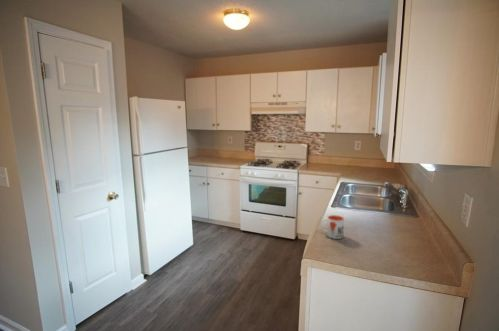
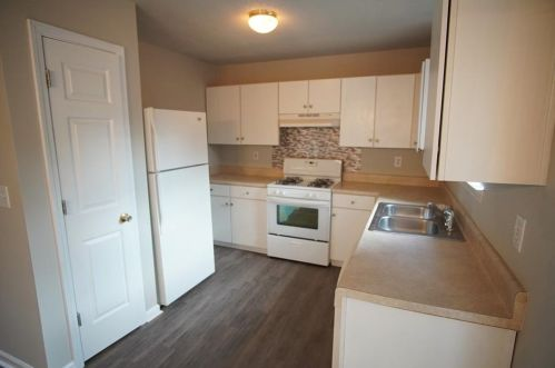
- mug (331, 226)
